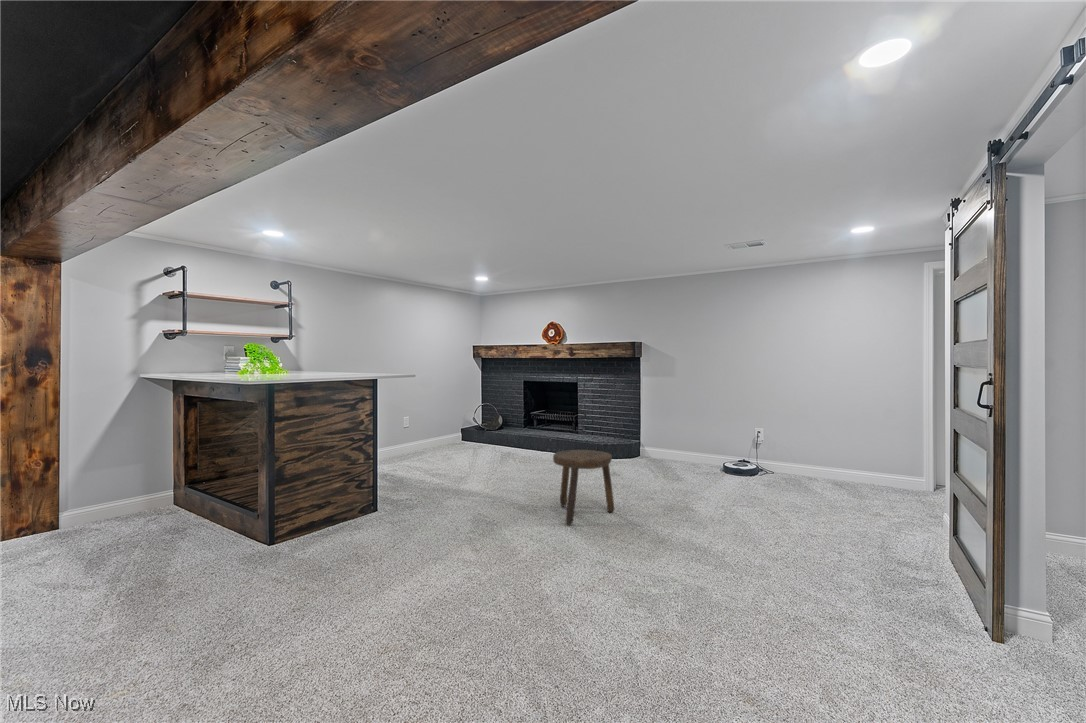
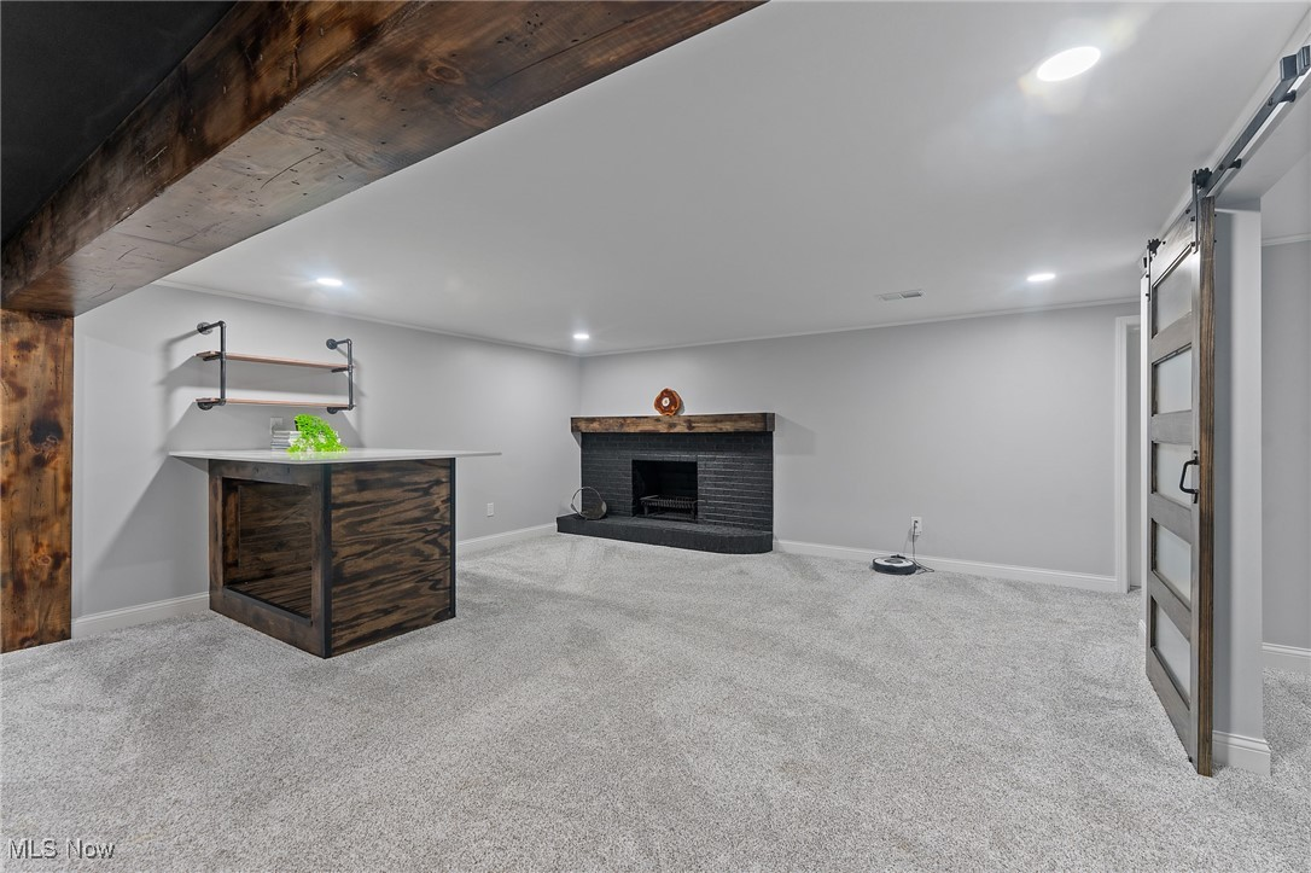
- stool (576, 484)
